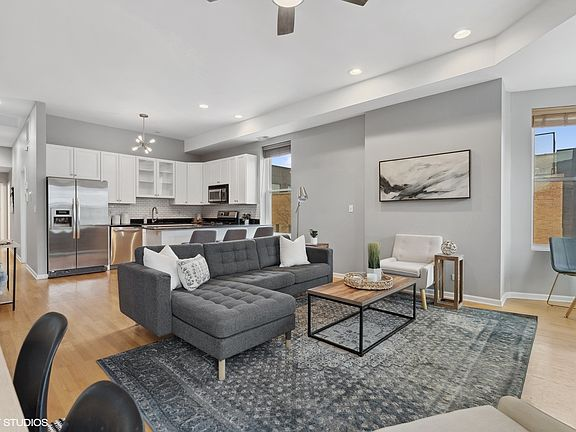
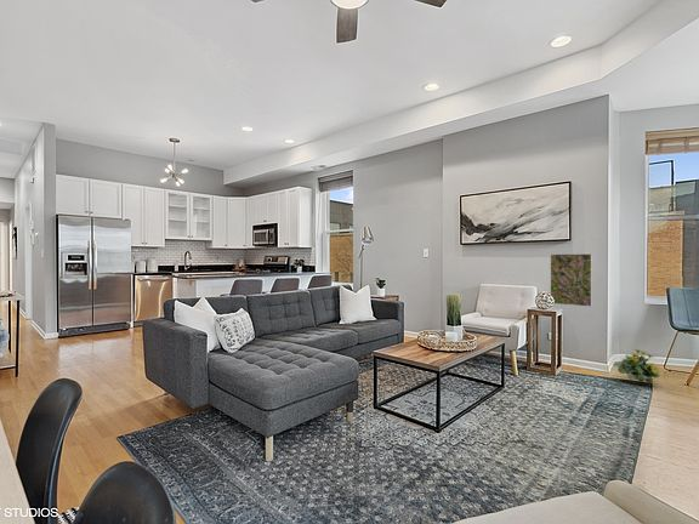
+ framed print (570, 279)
+ flowering plant (636, 365)
